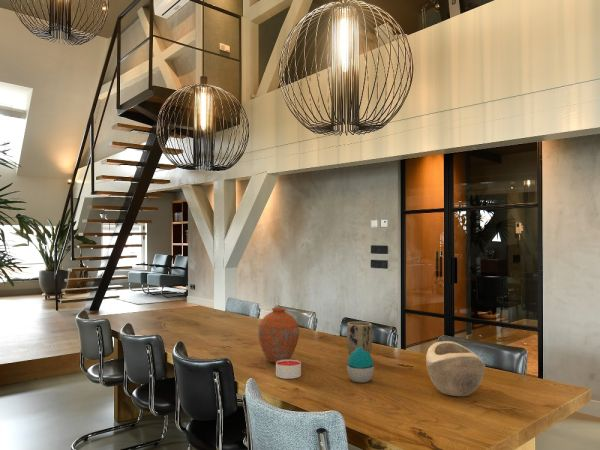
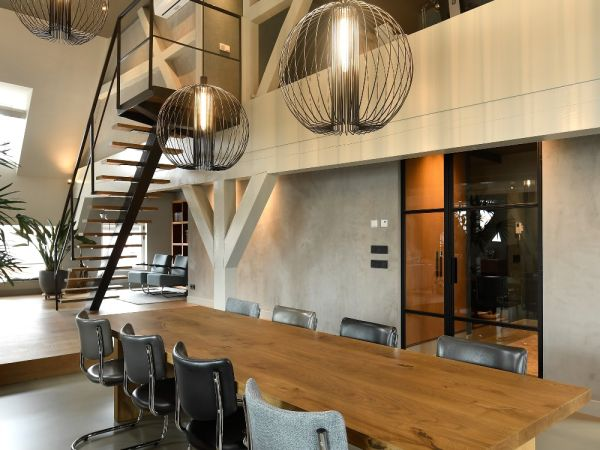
- plant pot (359, 342)
- vase (278, 334)
- decorative bowl (455, 369)
- candle (288, 368)
- decorative egg (360, 363)
